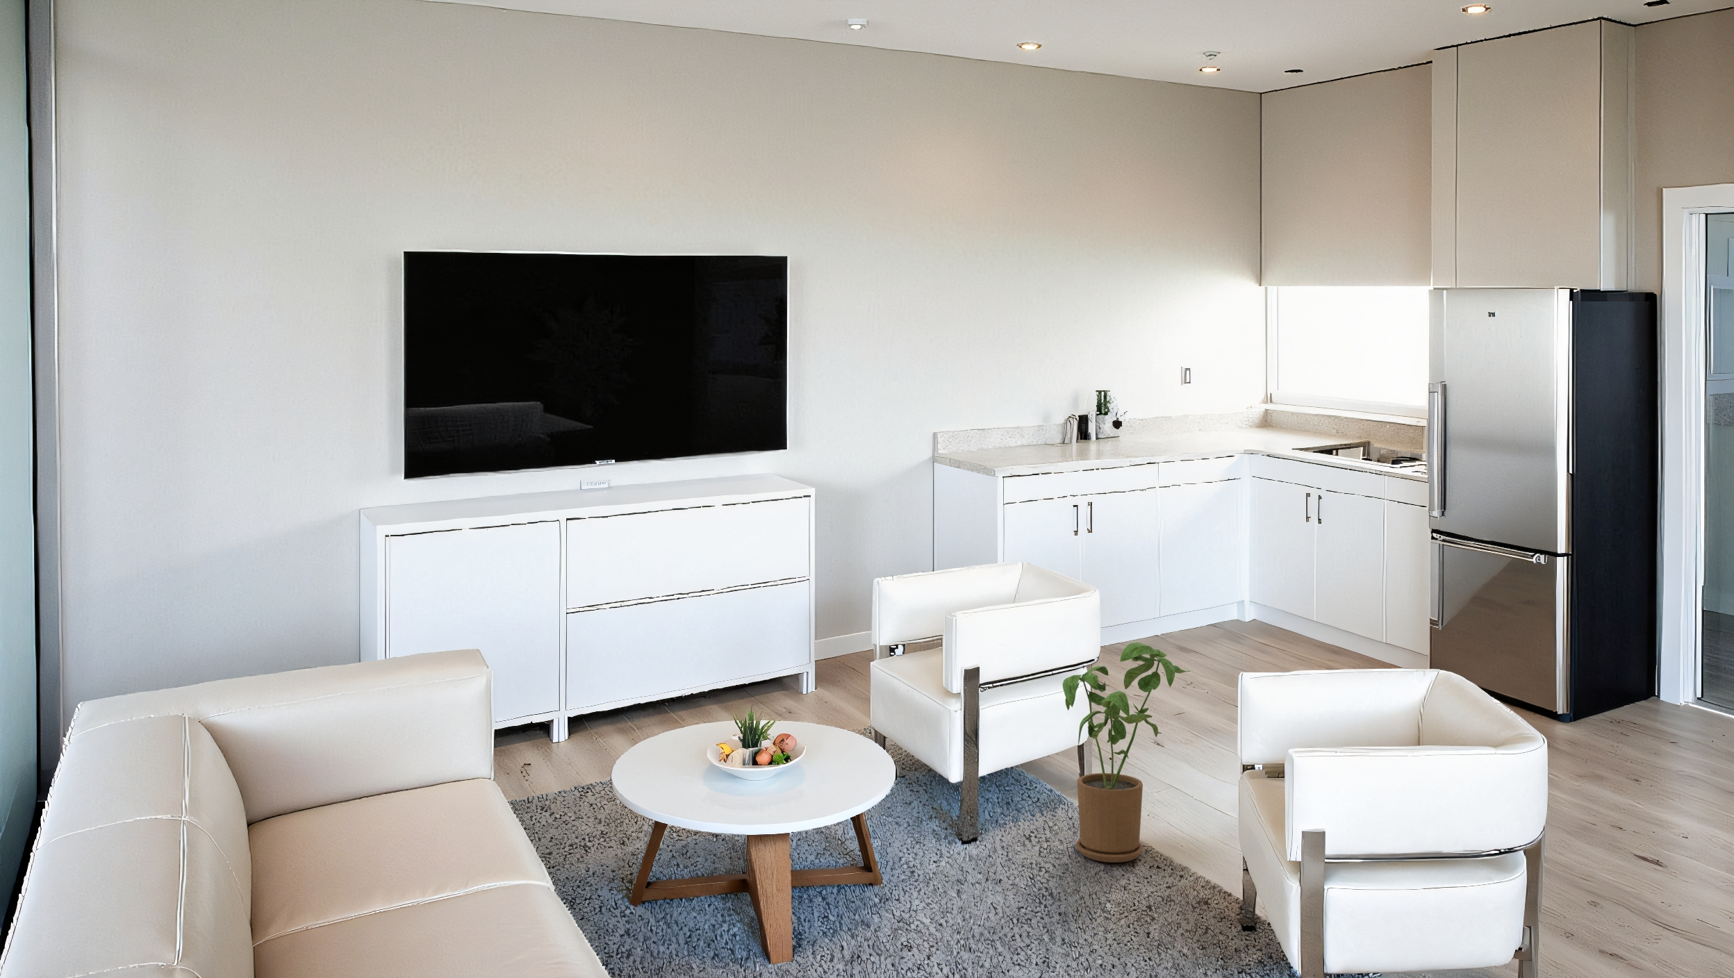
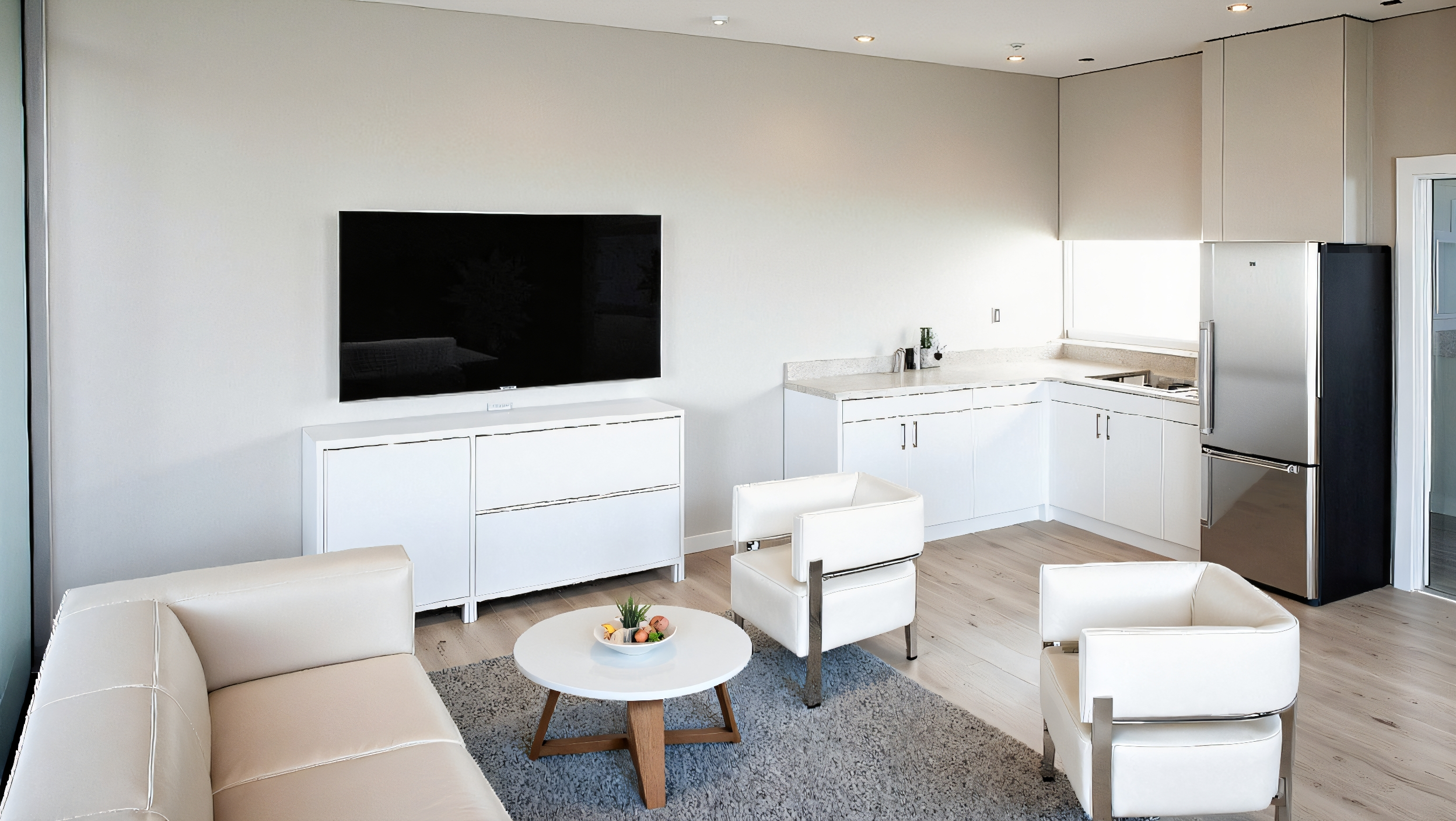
- house plant (1112, 749)
